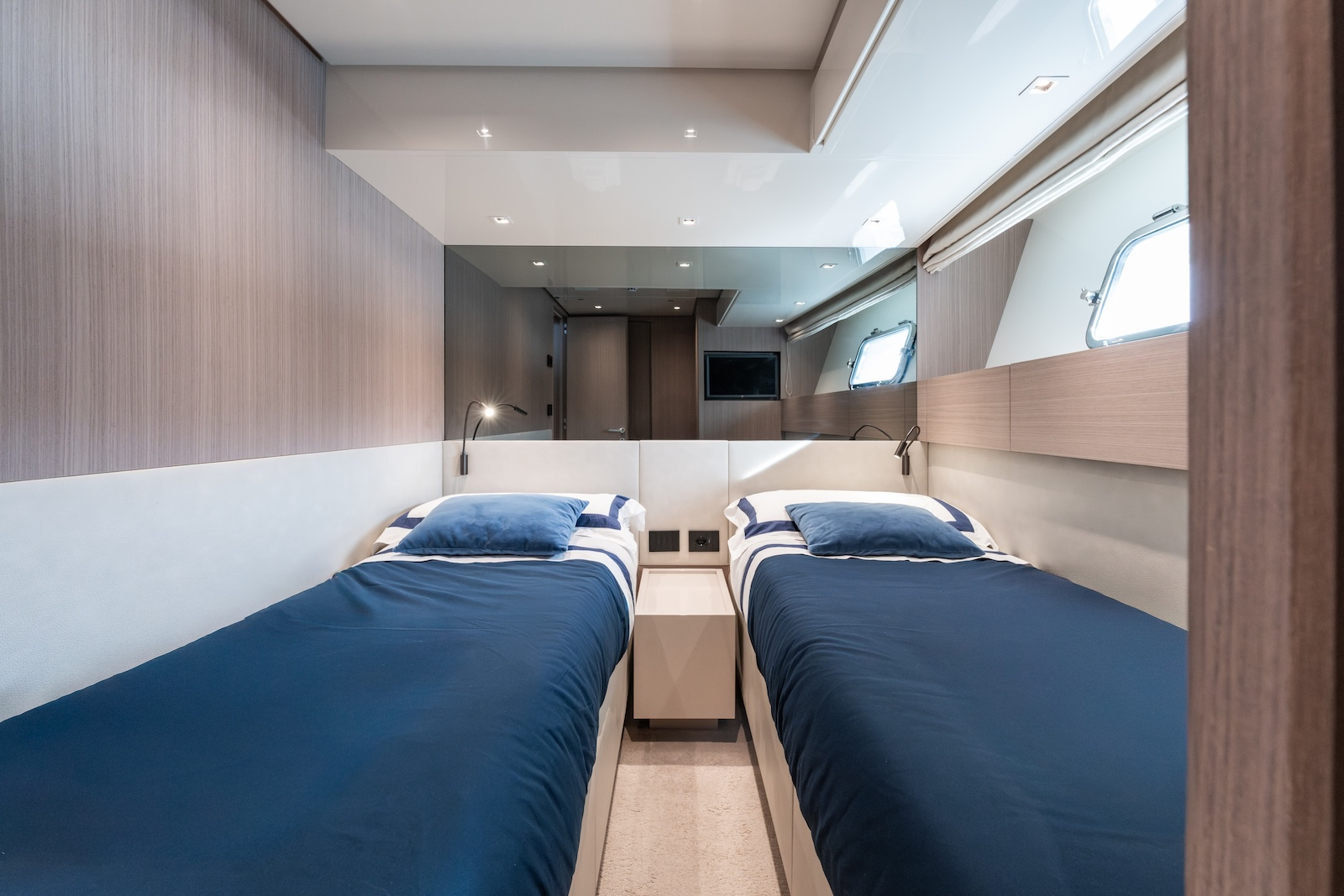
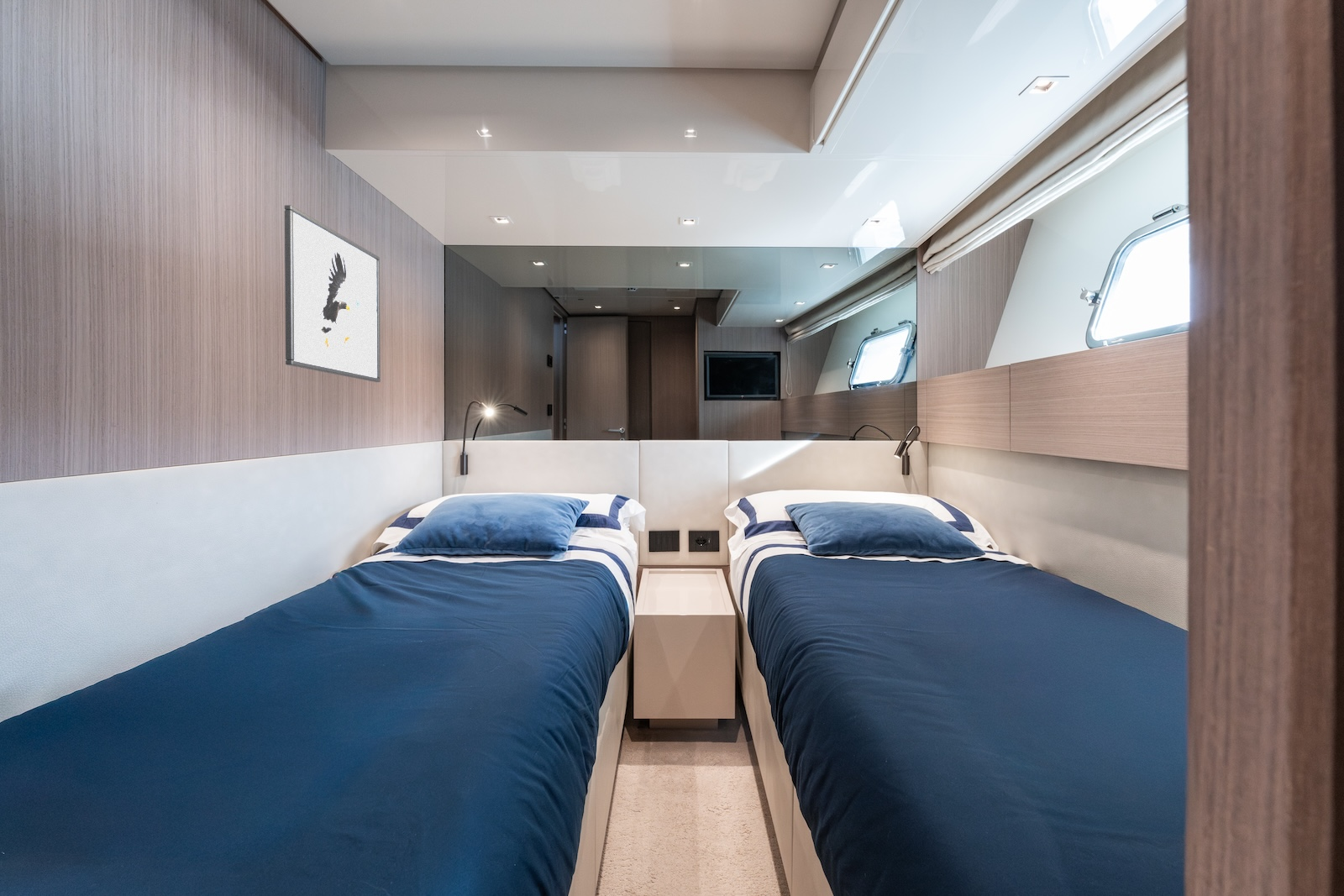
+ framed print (338, 304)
